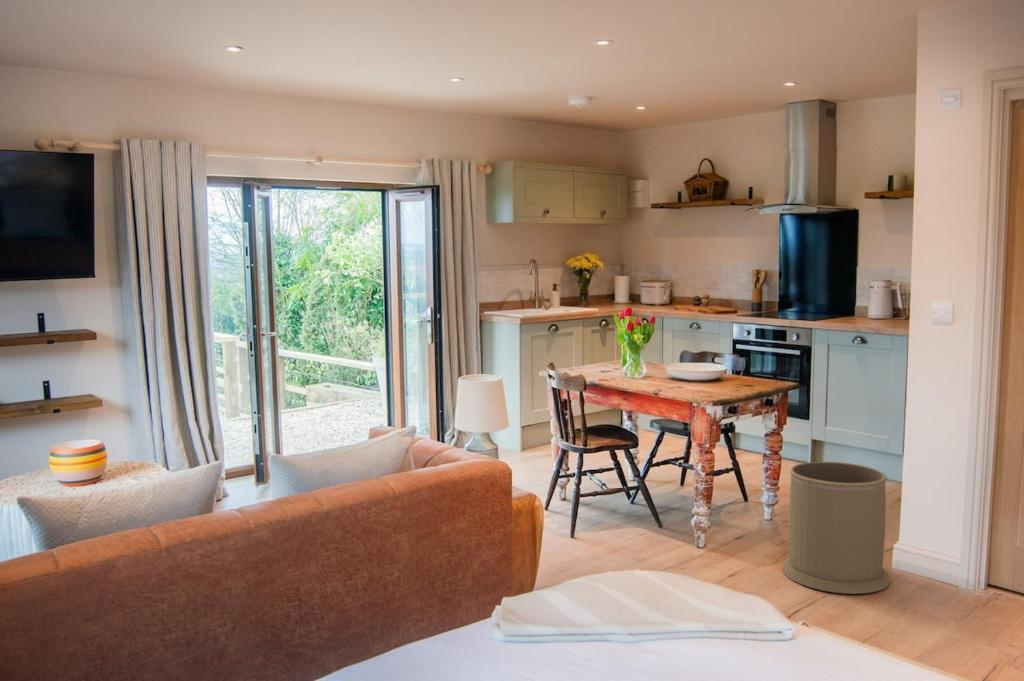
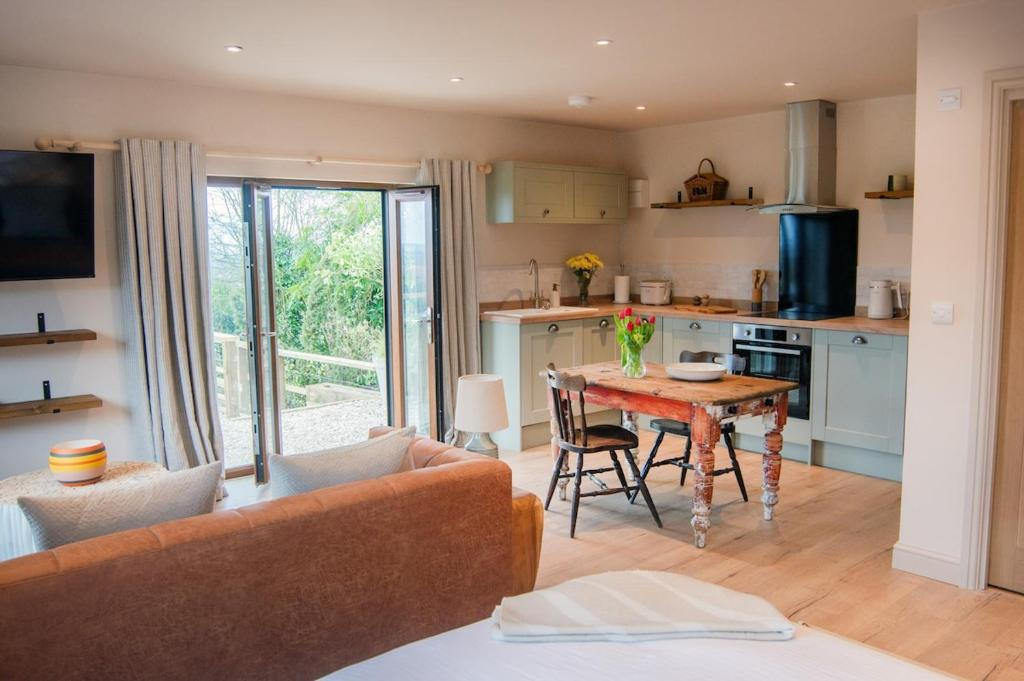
- trash can (836, 523)
